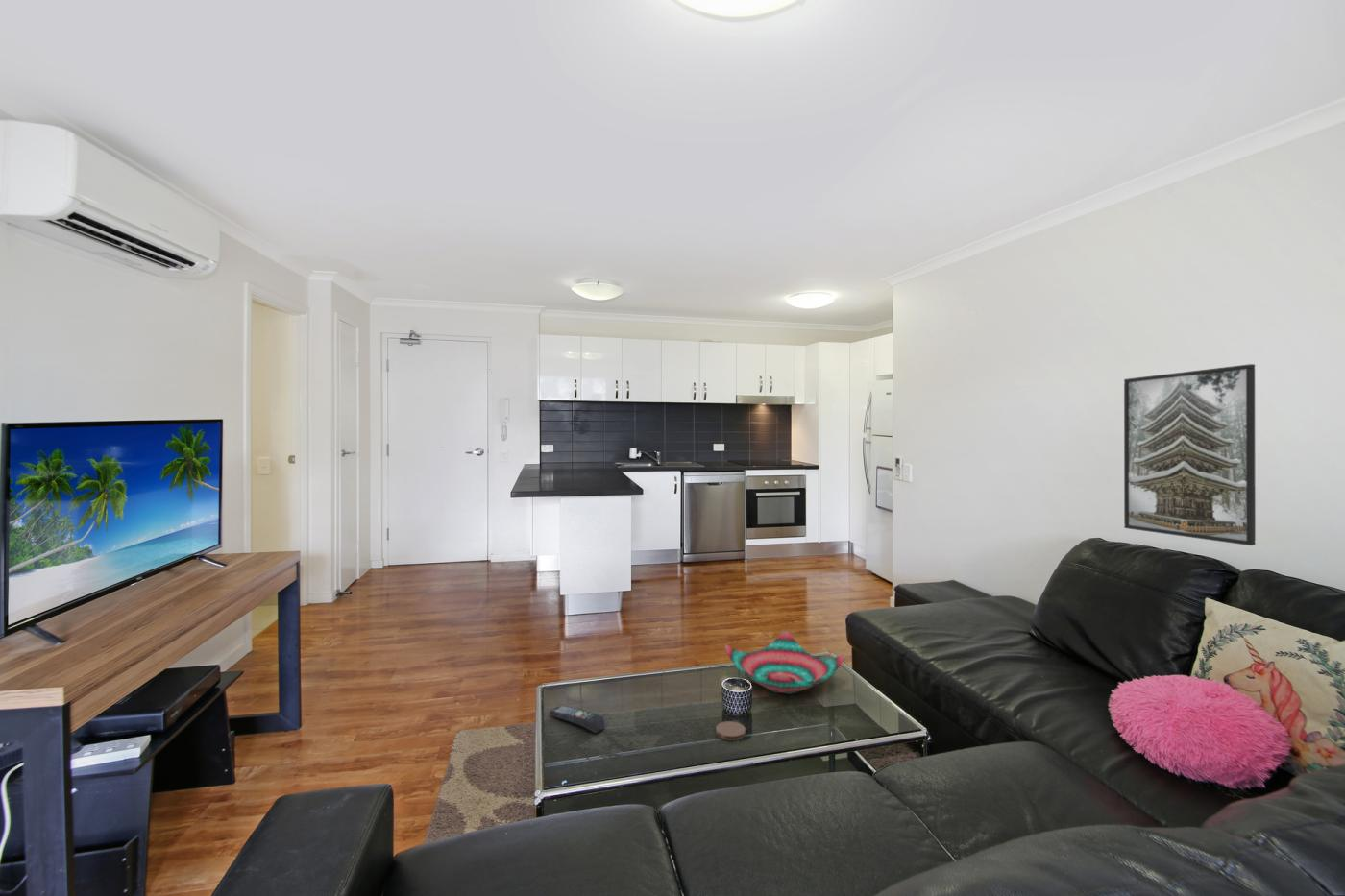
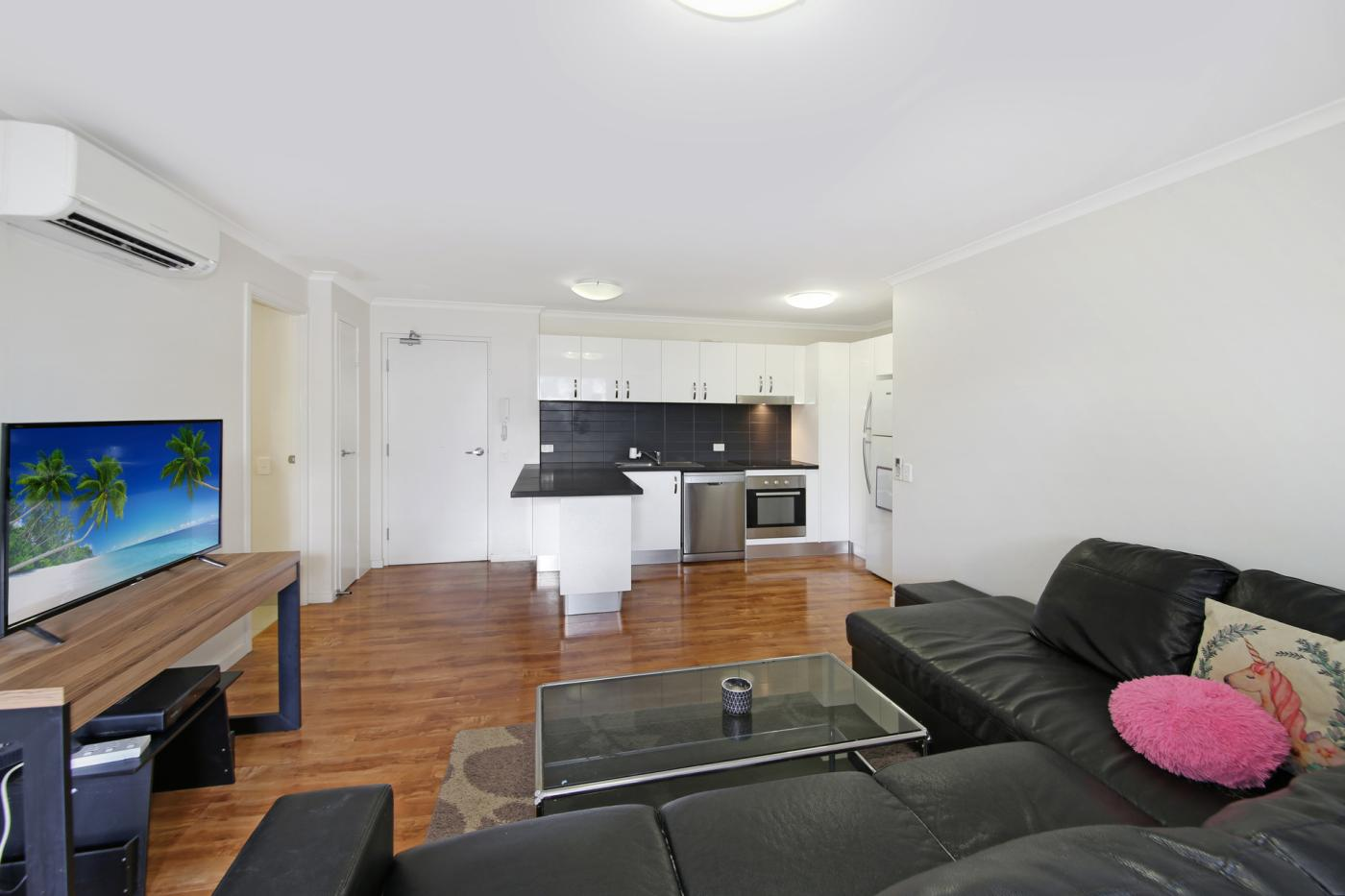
- remote control (576, 716)
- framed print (1183, 453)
- coaster (730, 730)
- decorative bowl (783, 666)
